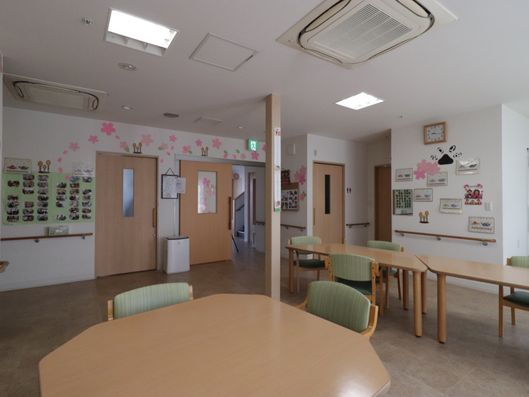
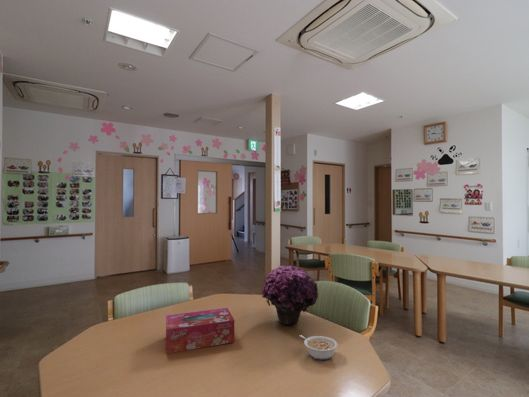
+ flower (290, 294)
+ tissue box (199, 328)
+ legume (319, 347)
